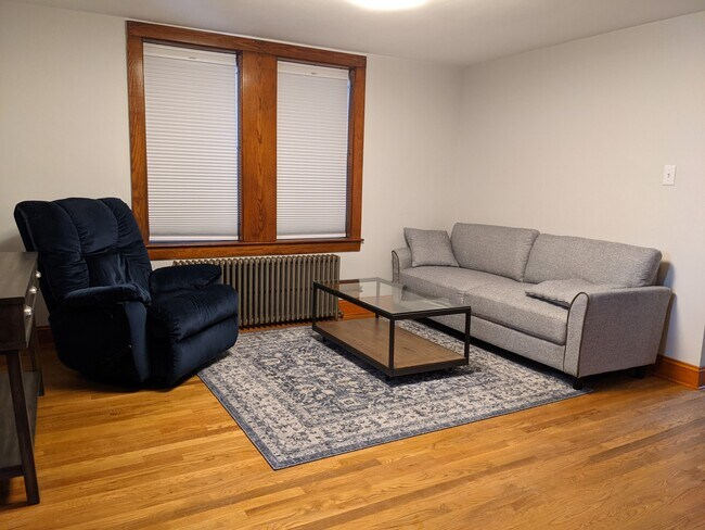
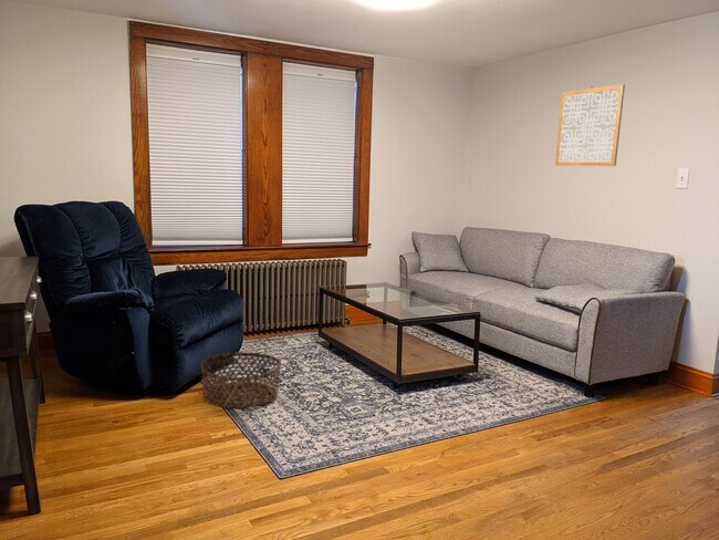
+ wall art (587, 125)
+ basket (240, 378)
